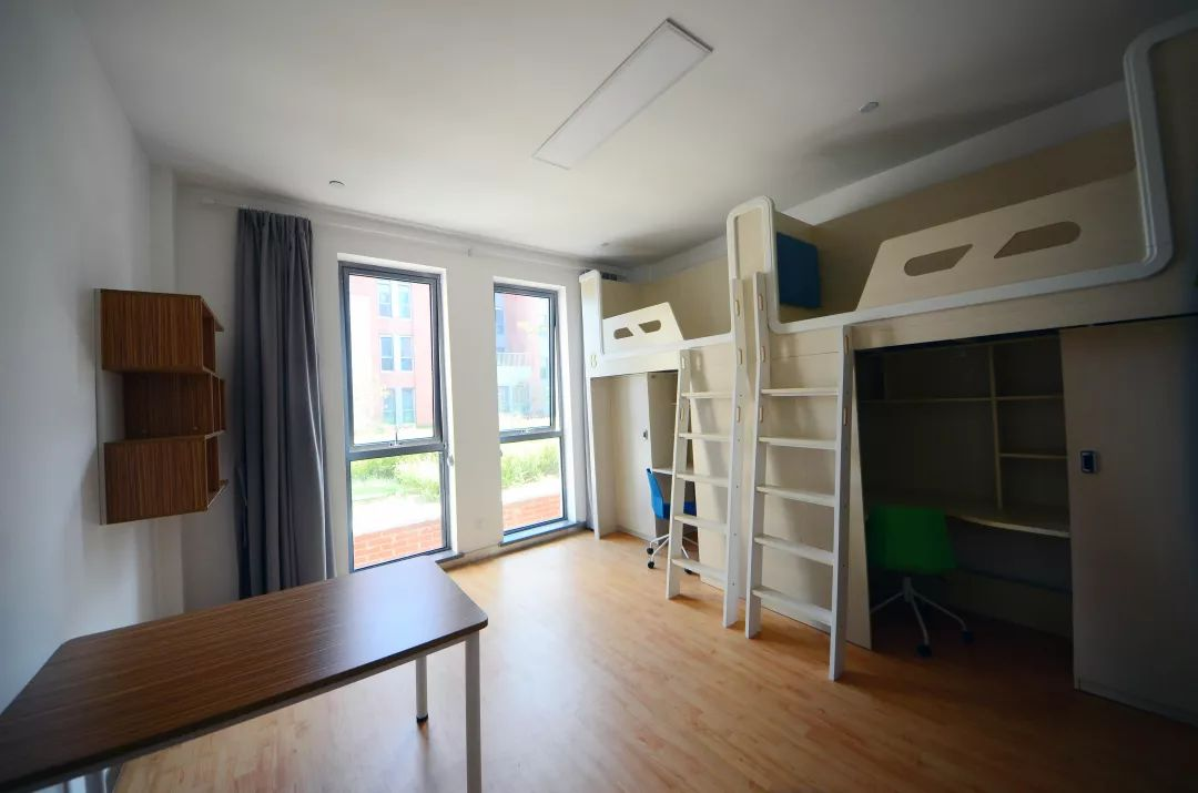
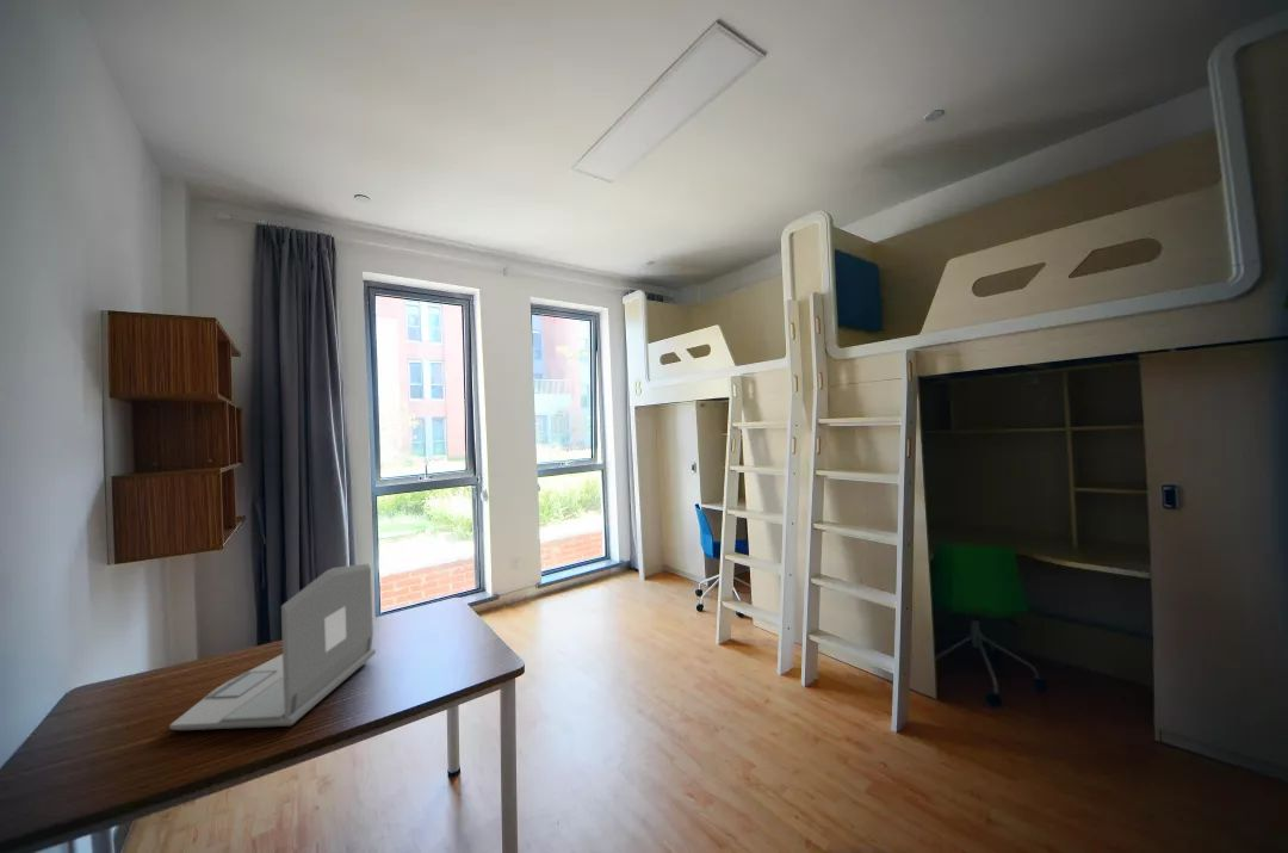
+ laptop (281, 631)
